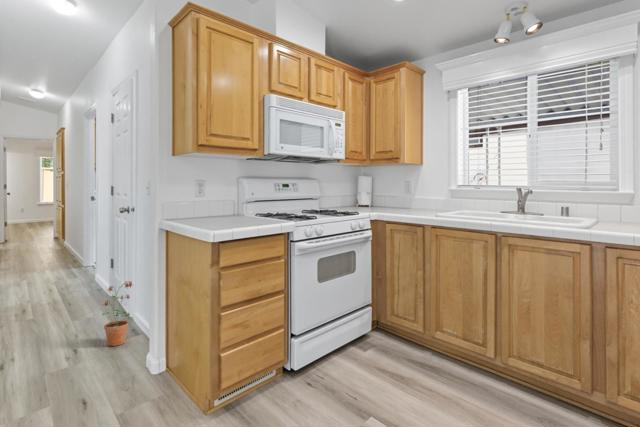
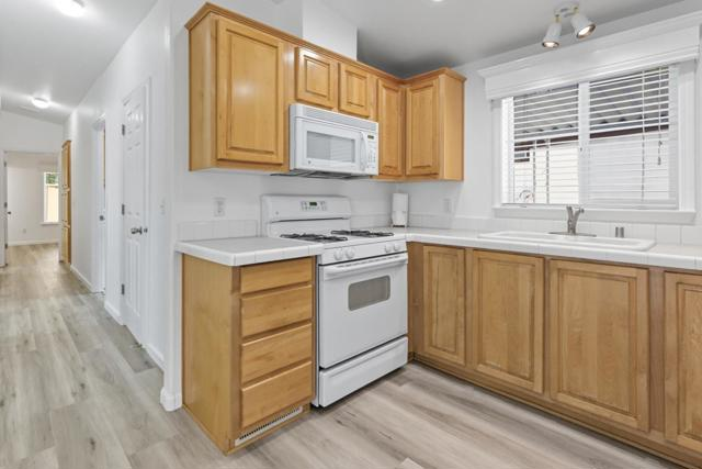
- potted plant (116, 312)
